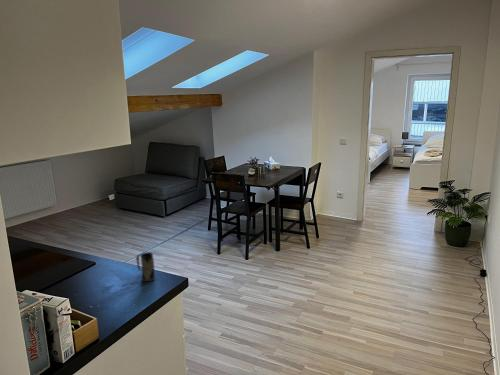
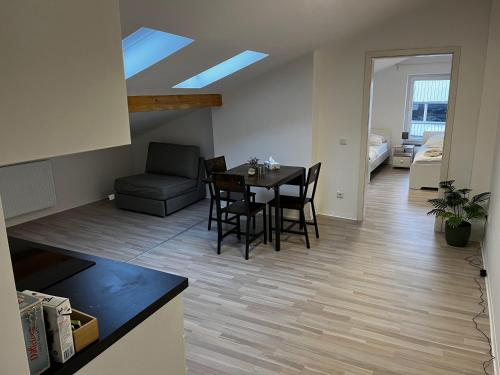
- mug (145, 266)
